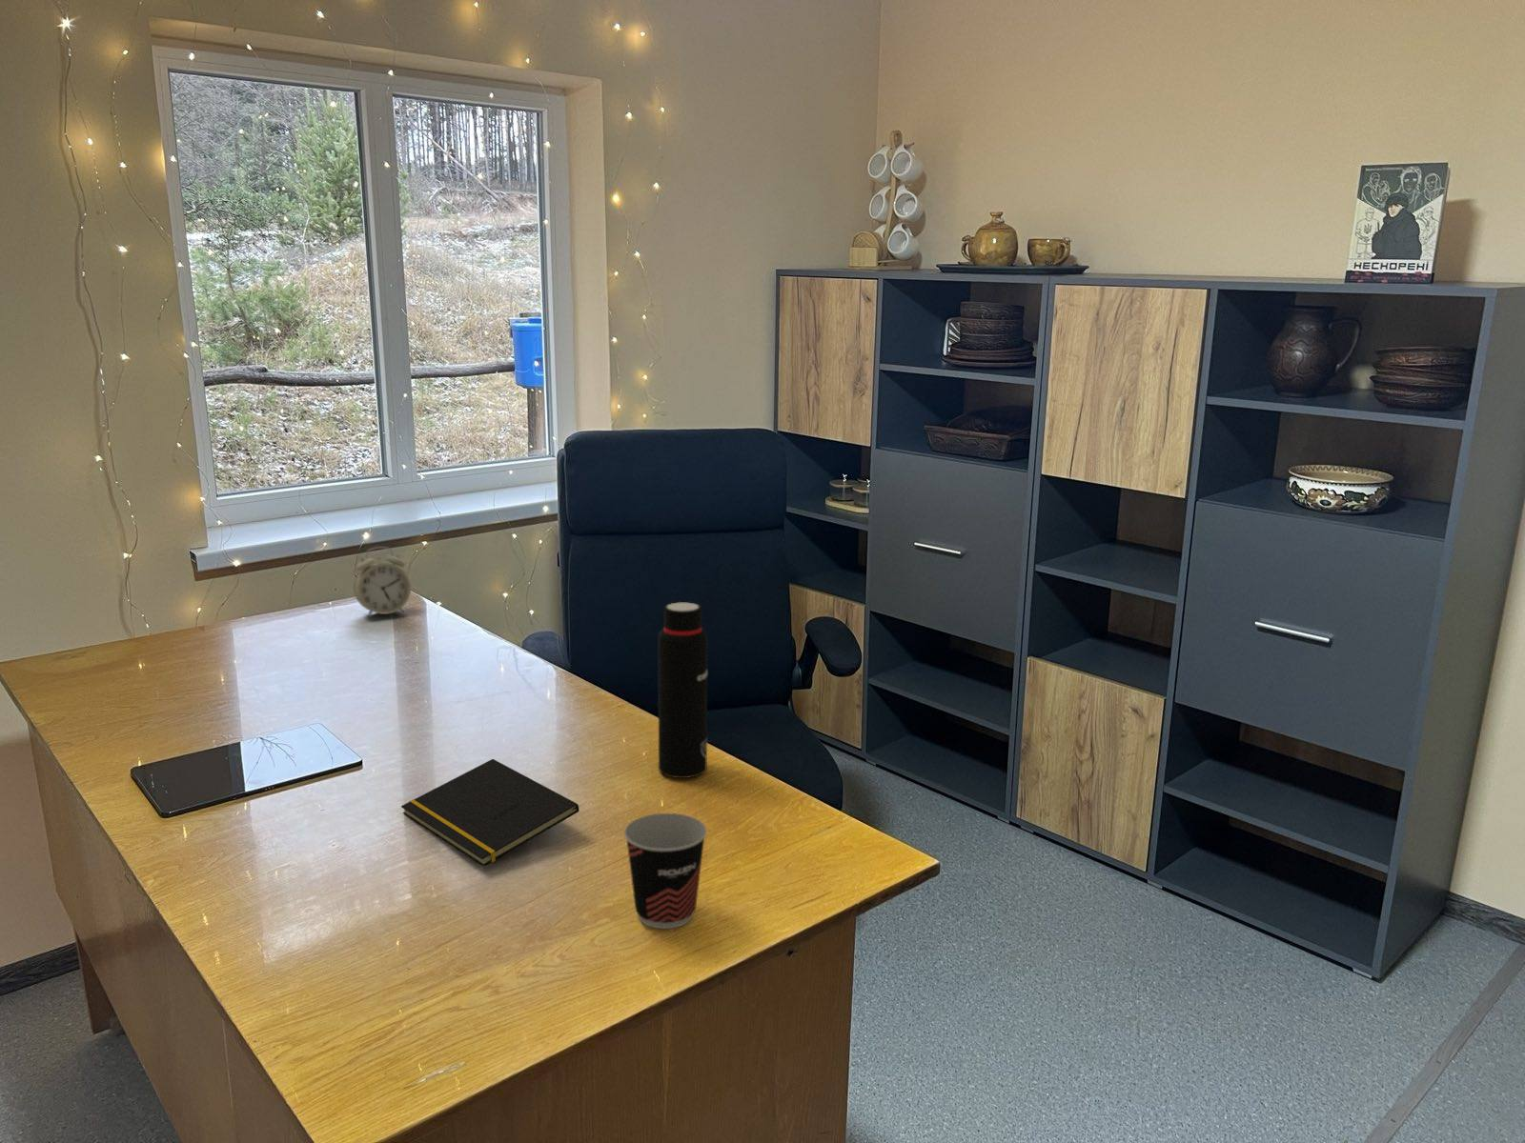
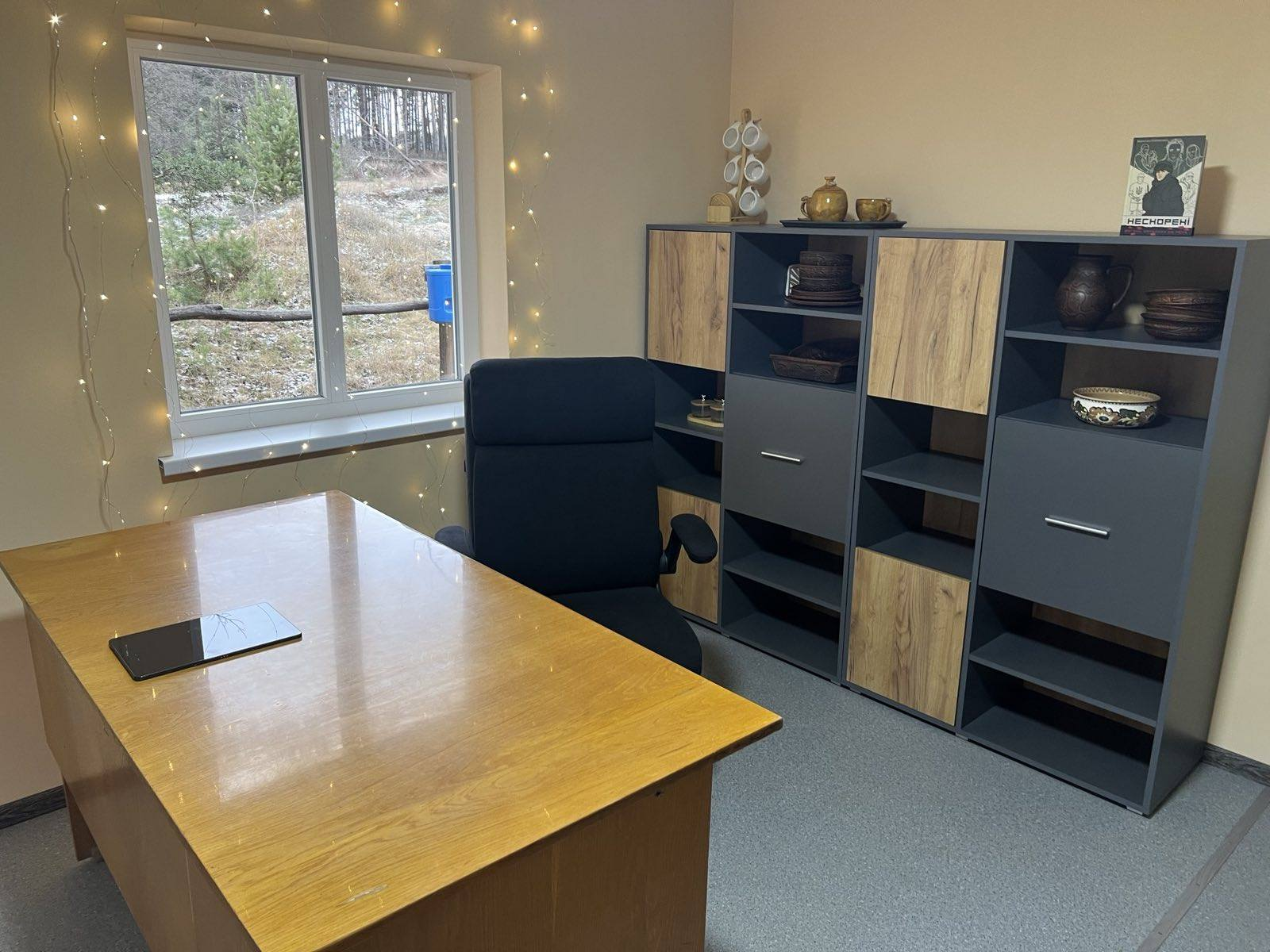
- alarm clock (382, 581)
- water bottle (684, 688)
- notepad (488, 809)
- cup (665, 873)
